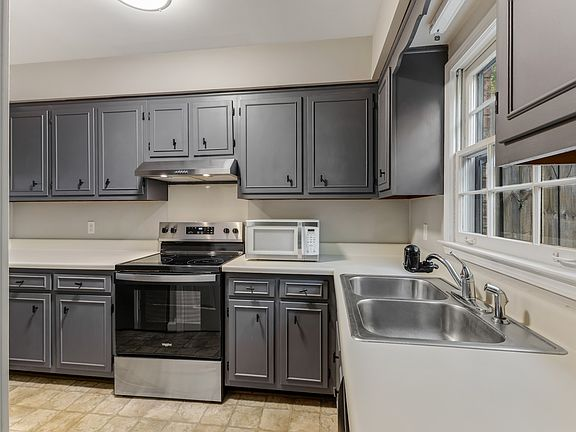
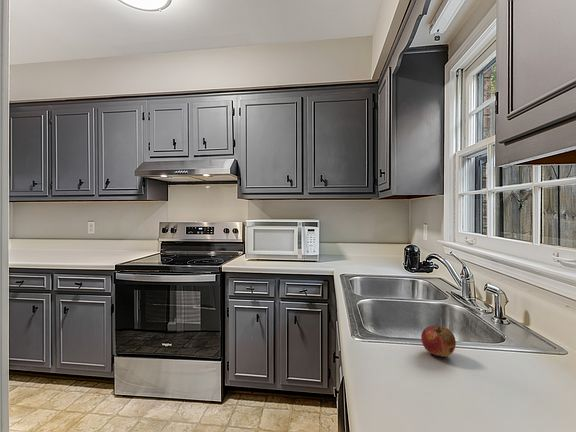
+ fruit (438, 339)
